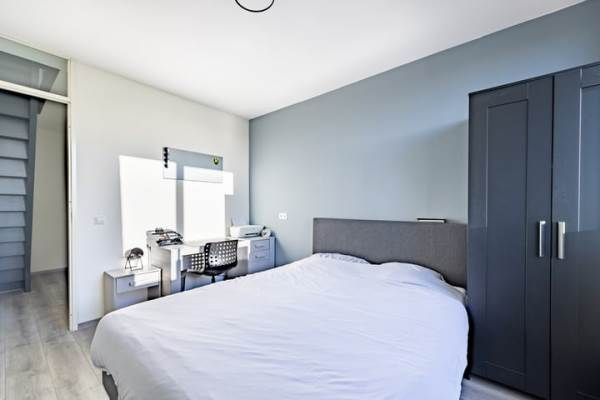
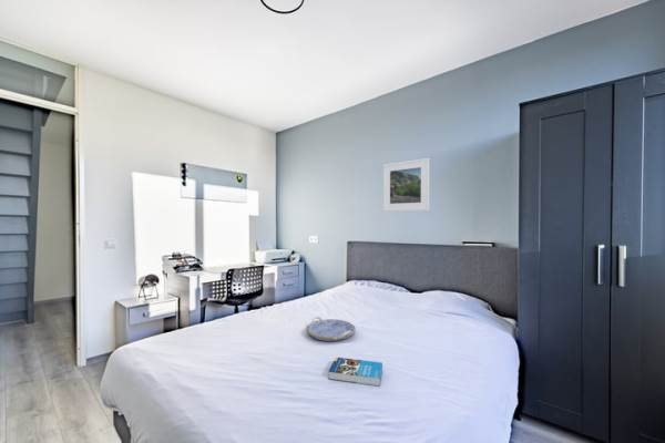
+ serving tray (330, 328)
+ book (356, 370)
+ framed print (405, 186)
